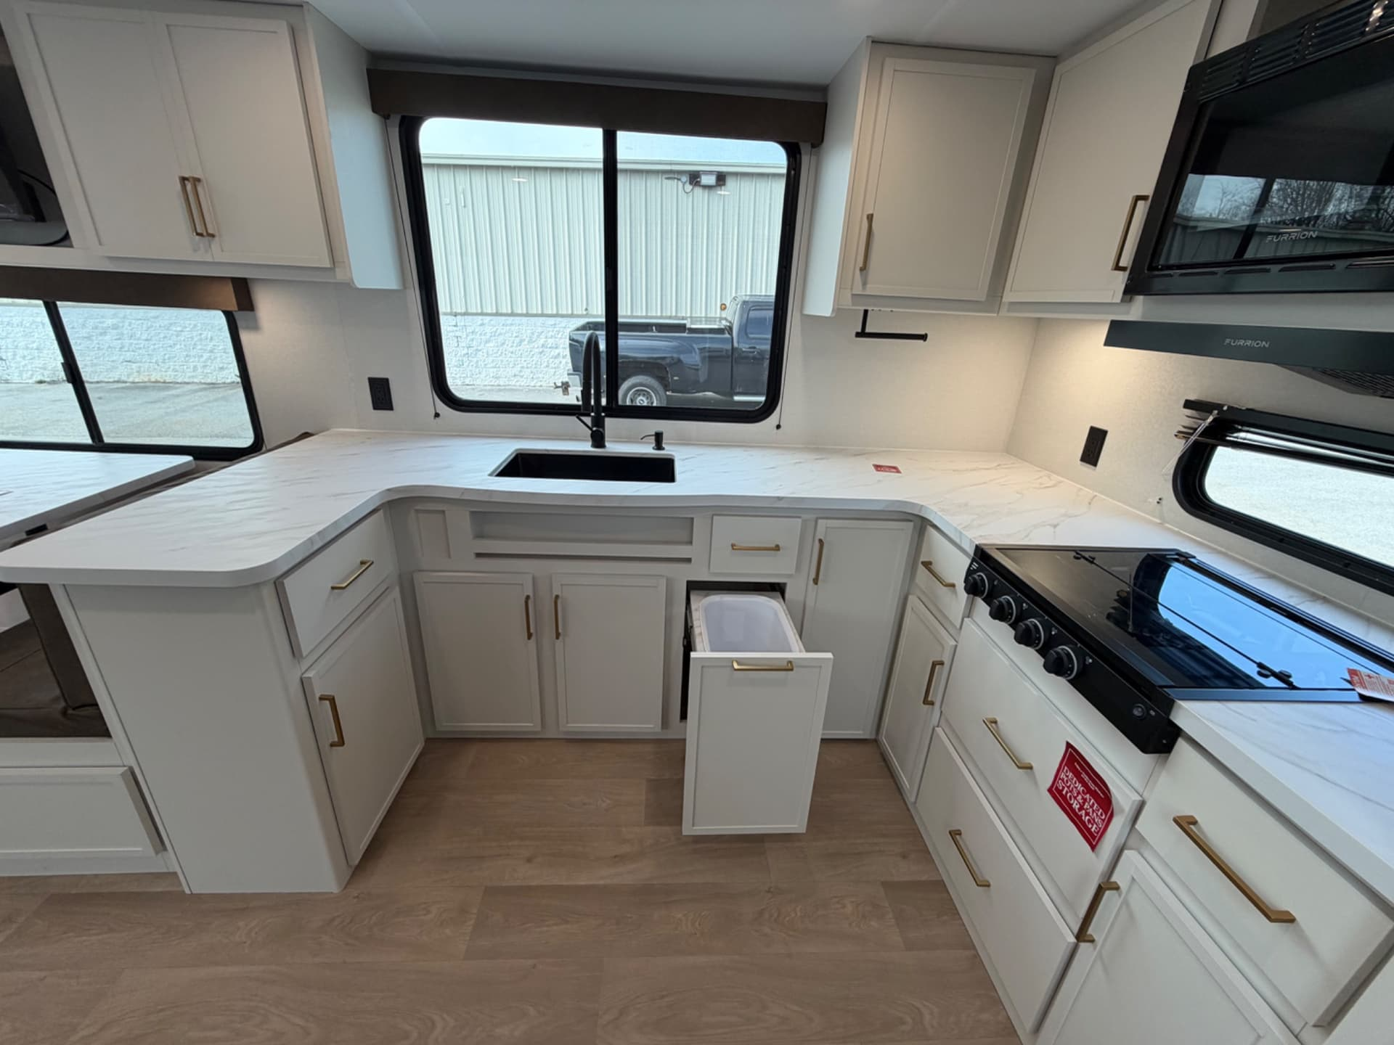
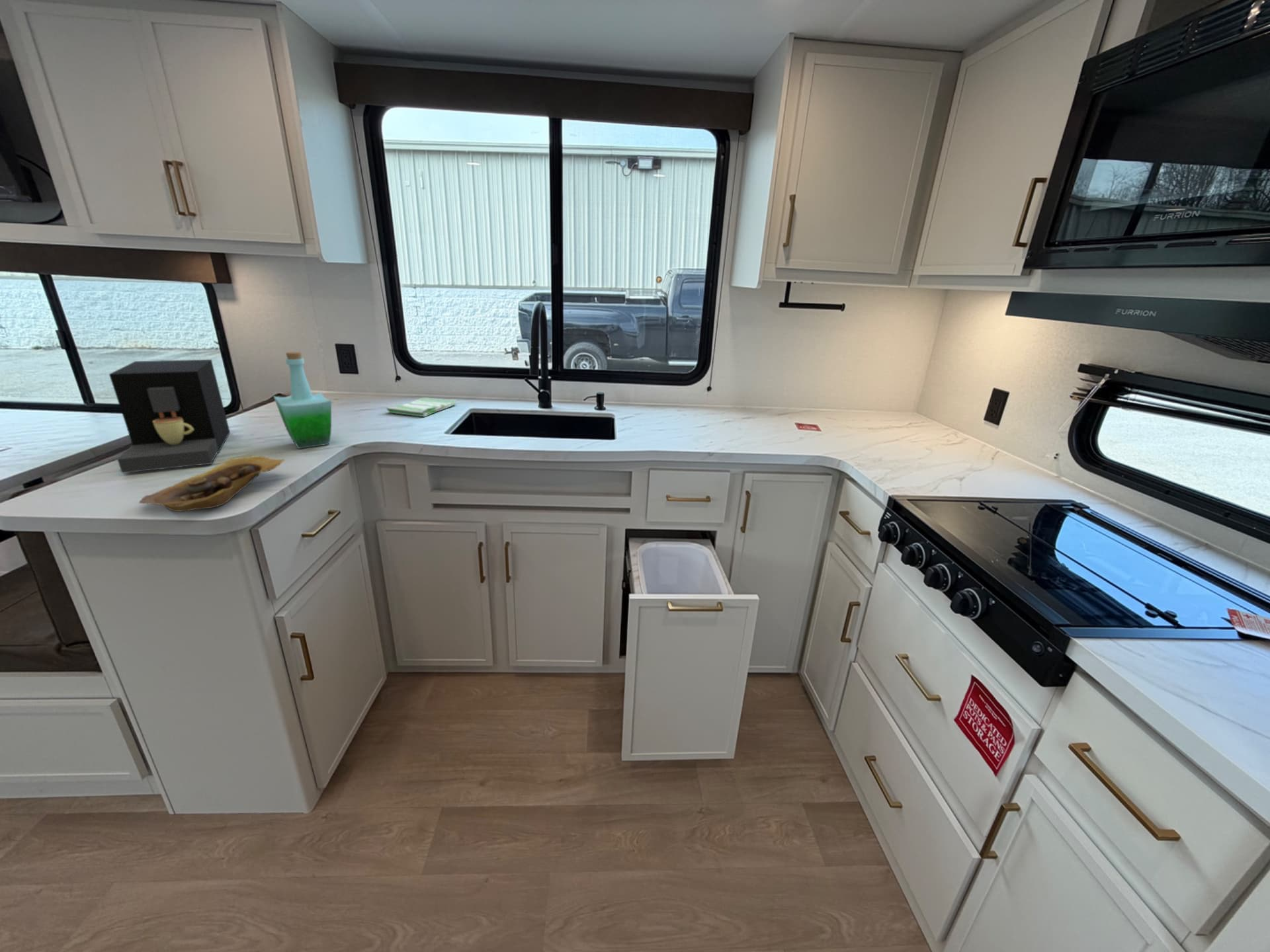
+ coffee maker (171, 411)
+ bottle (302, 399)
+ bowl (221, 483)
+ dish towel (422, 405)
